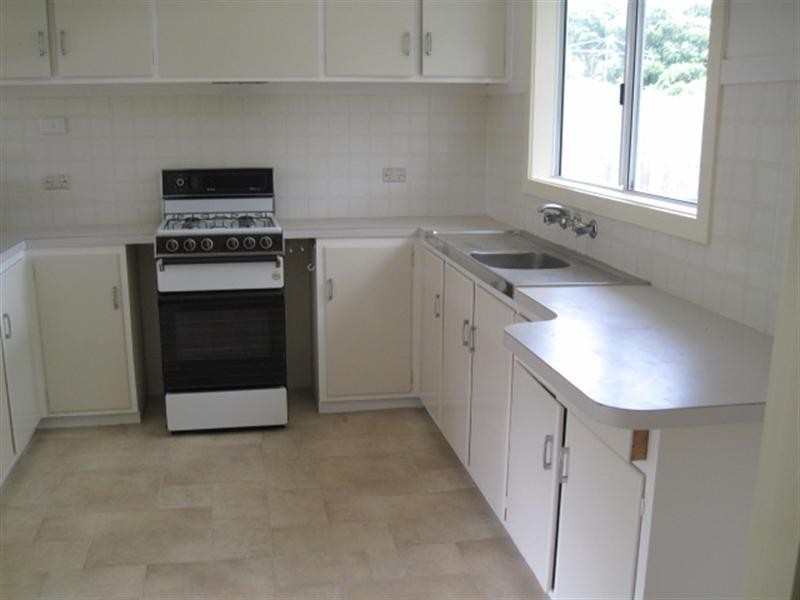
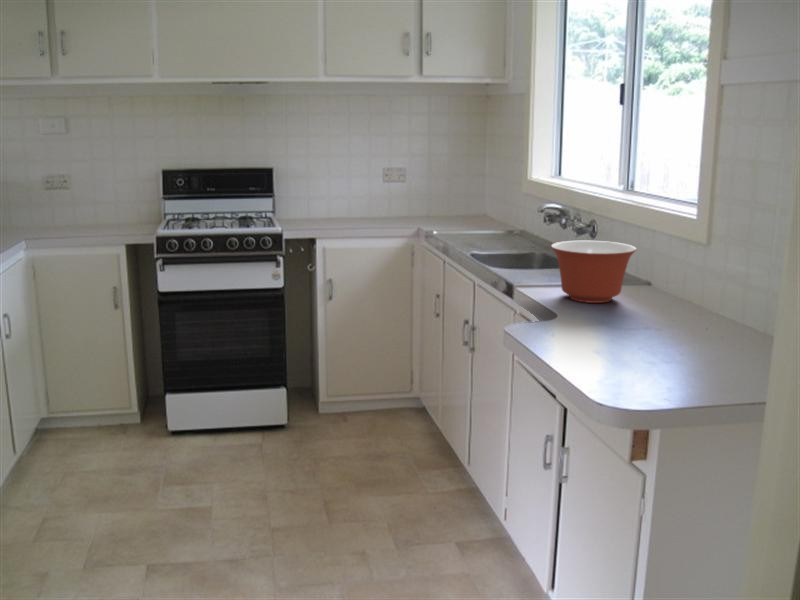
+ mixing bowl (591, 272)
